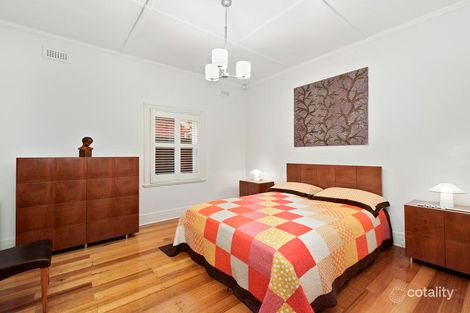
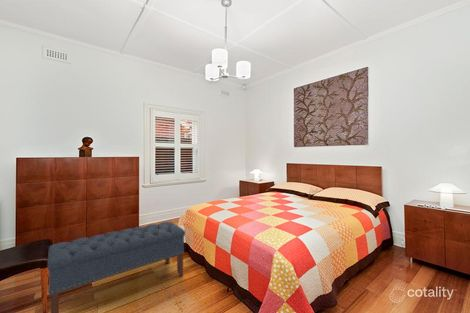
+ bench (123, 260)
